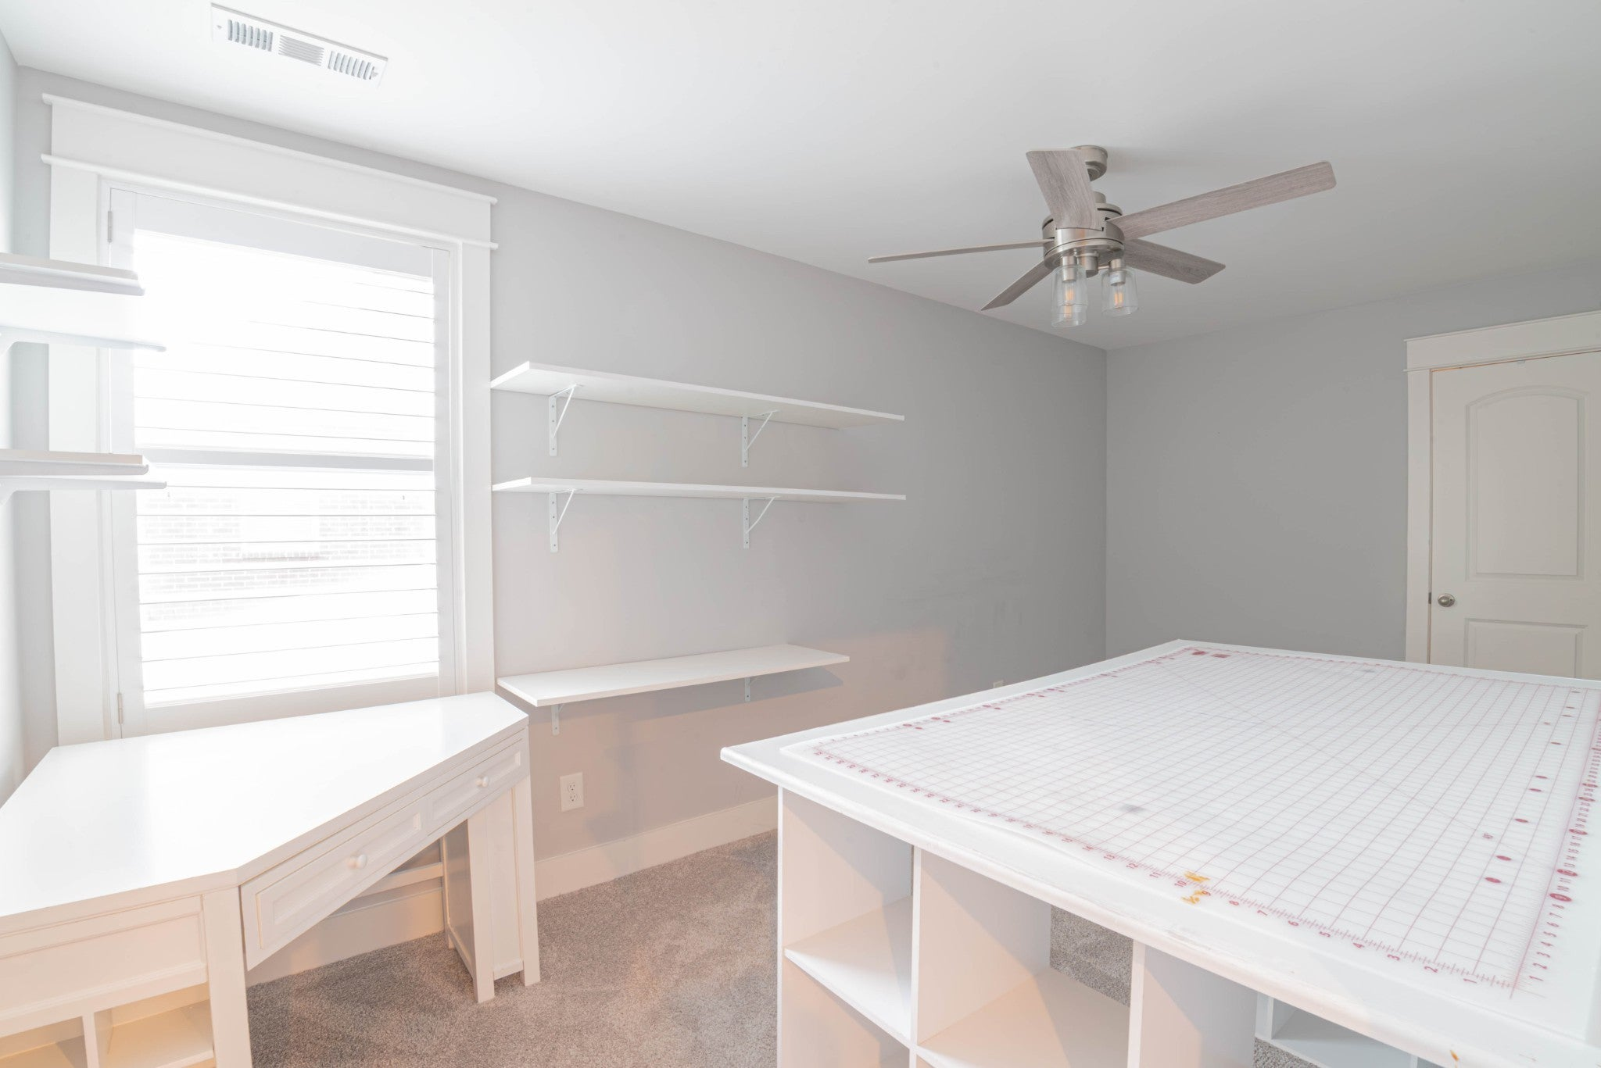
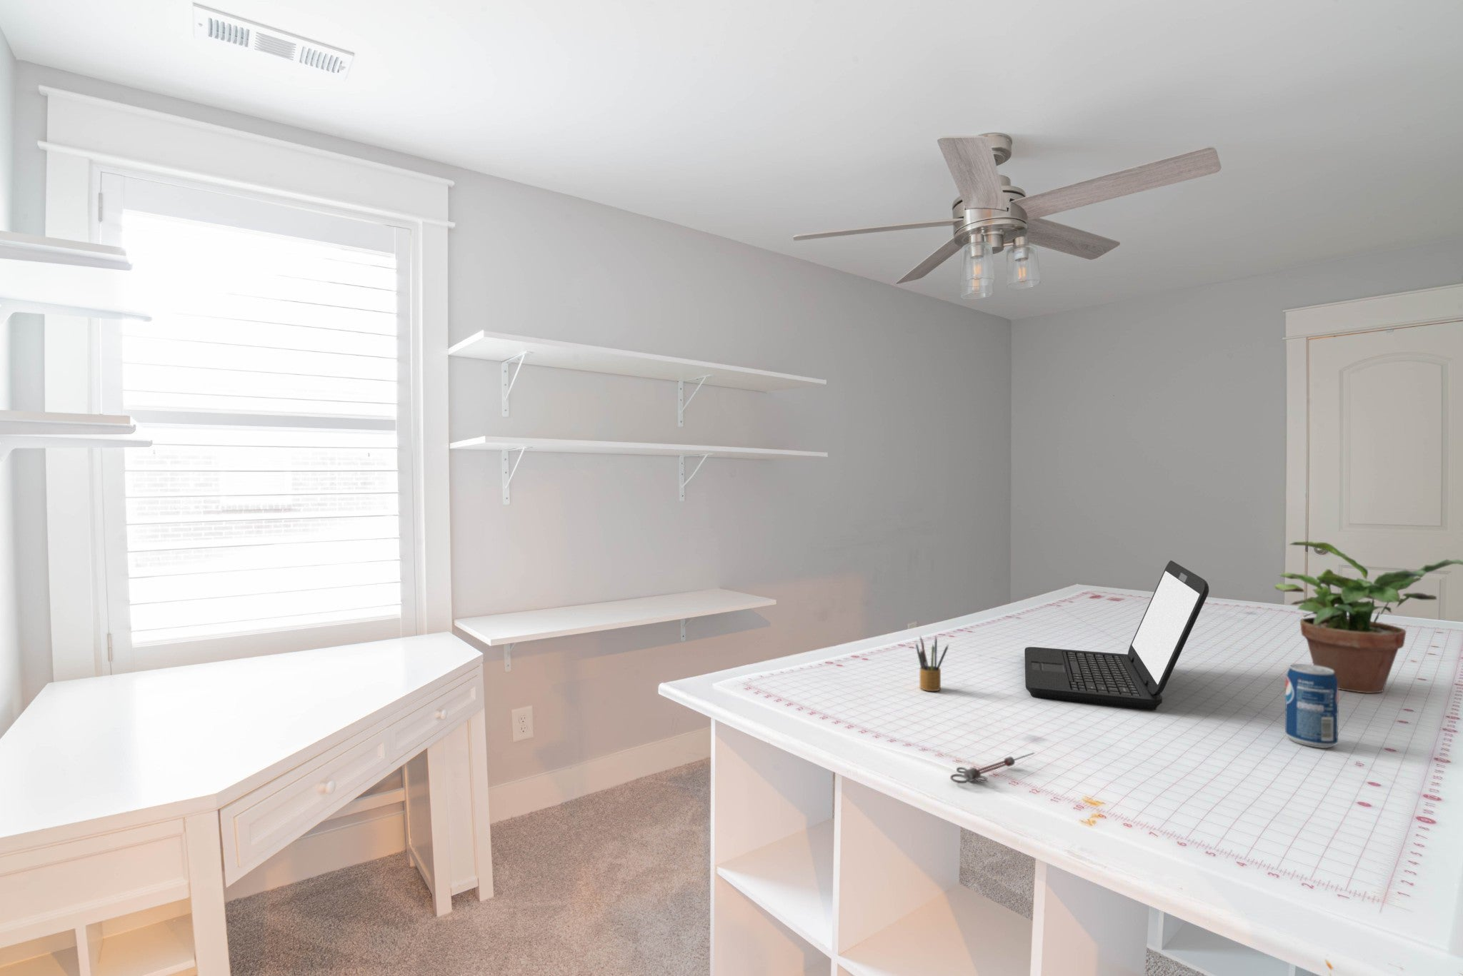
+ pencil box (931, 663)
+ syringe (996, 766)
+ potted plant (1368, 614)
+ laptop (1100, 651)
+ beverage can (1310, 705)
